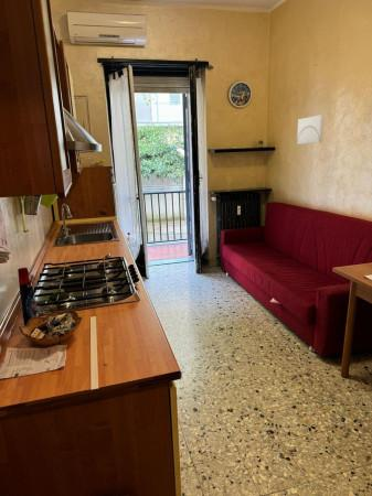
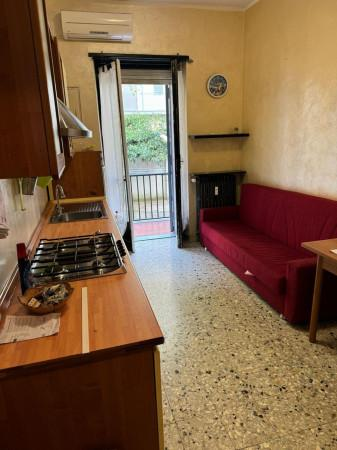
- wall art (309, 130)
